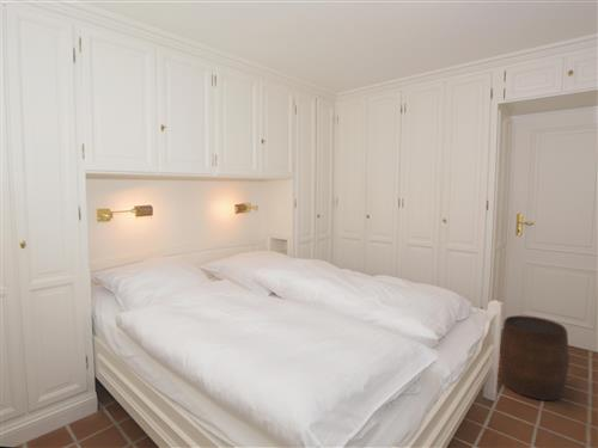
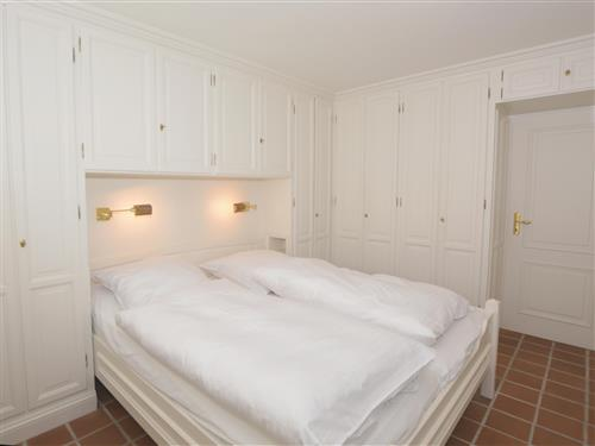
- stool (532, 355)
